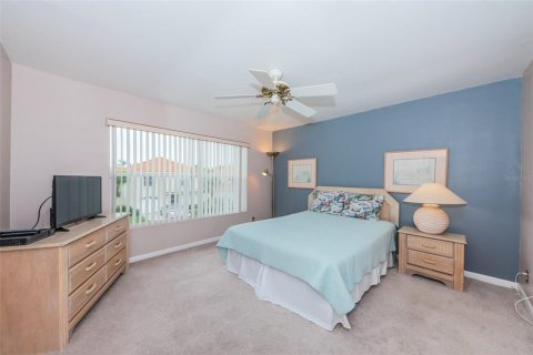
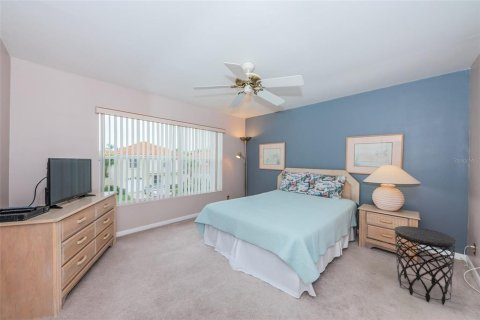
+ side table (422, 262)
